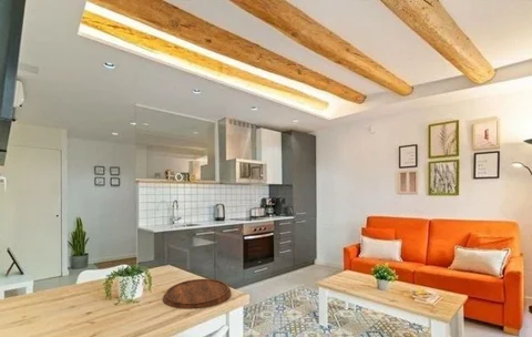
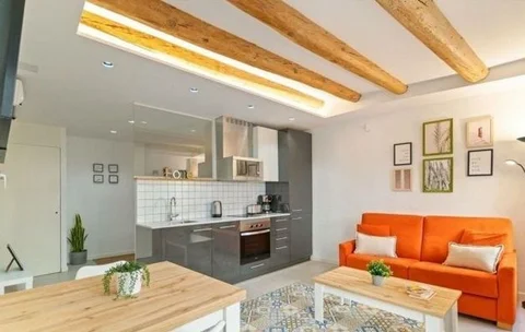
- cutting board (197, 293)
